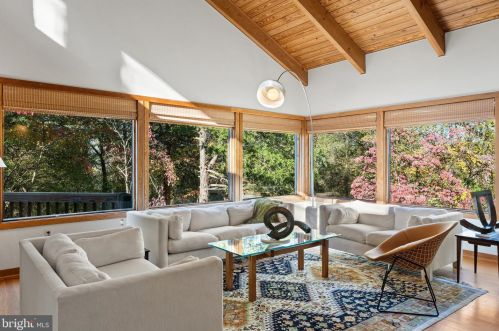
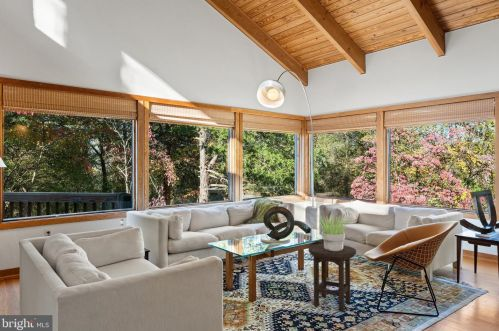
+ potted plant (333, 233)
+ stool (330, 281)
